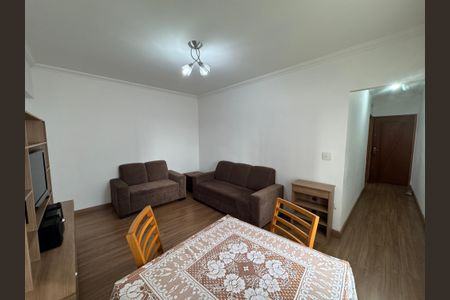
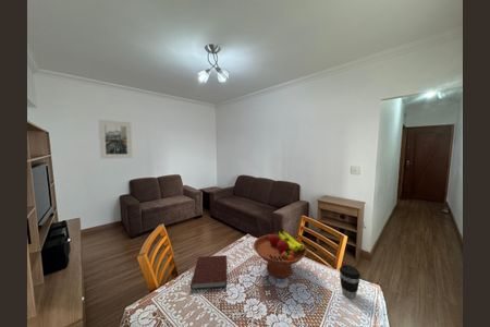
+ notebook (210, 269)
+ fruit bowl (279, 253)
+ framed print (115, 140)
+ coffee cup (348, 281)
